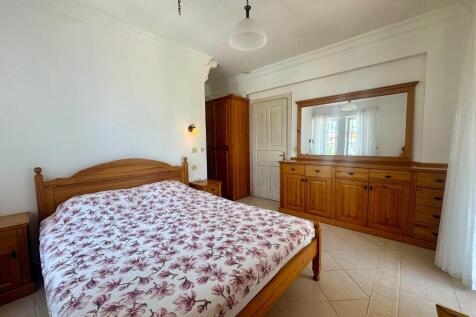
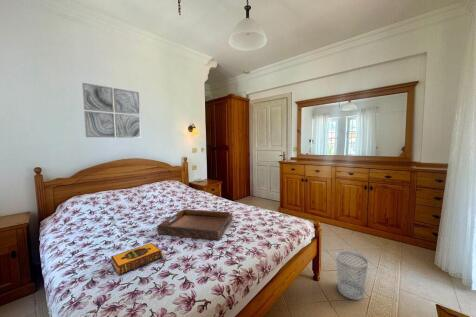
+ wall art (113, 113)
+ wastebasket (350, 274)
+ serving tray (198, 222)
+ hardback book (137, 257)
